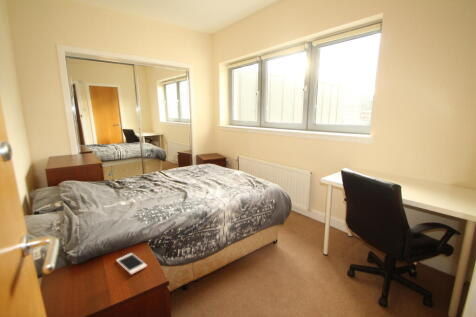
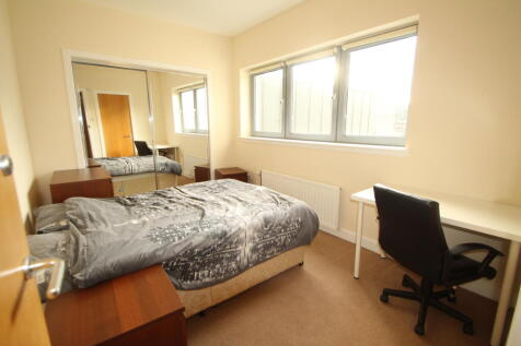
- cell phone (131, 263)
